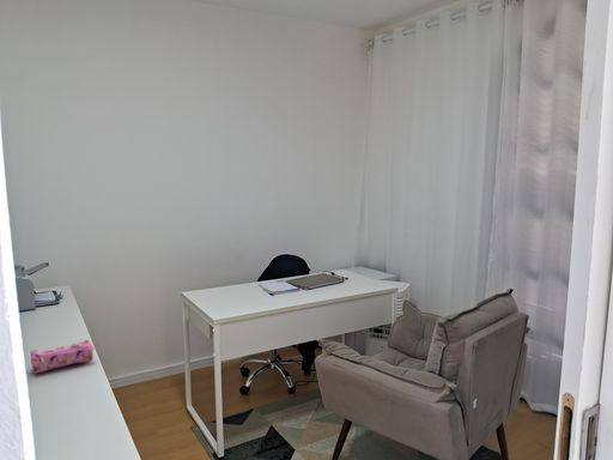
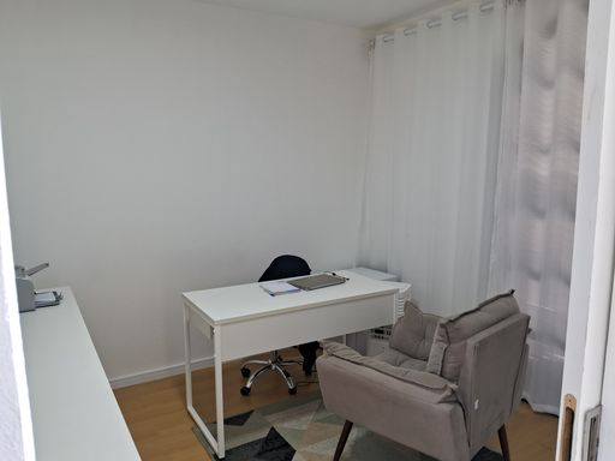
- pencil case (62, 355)
